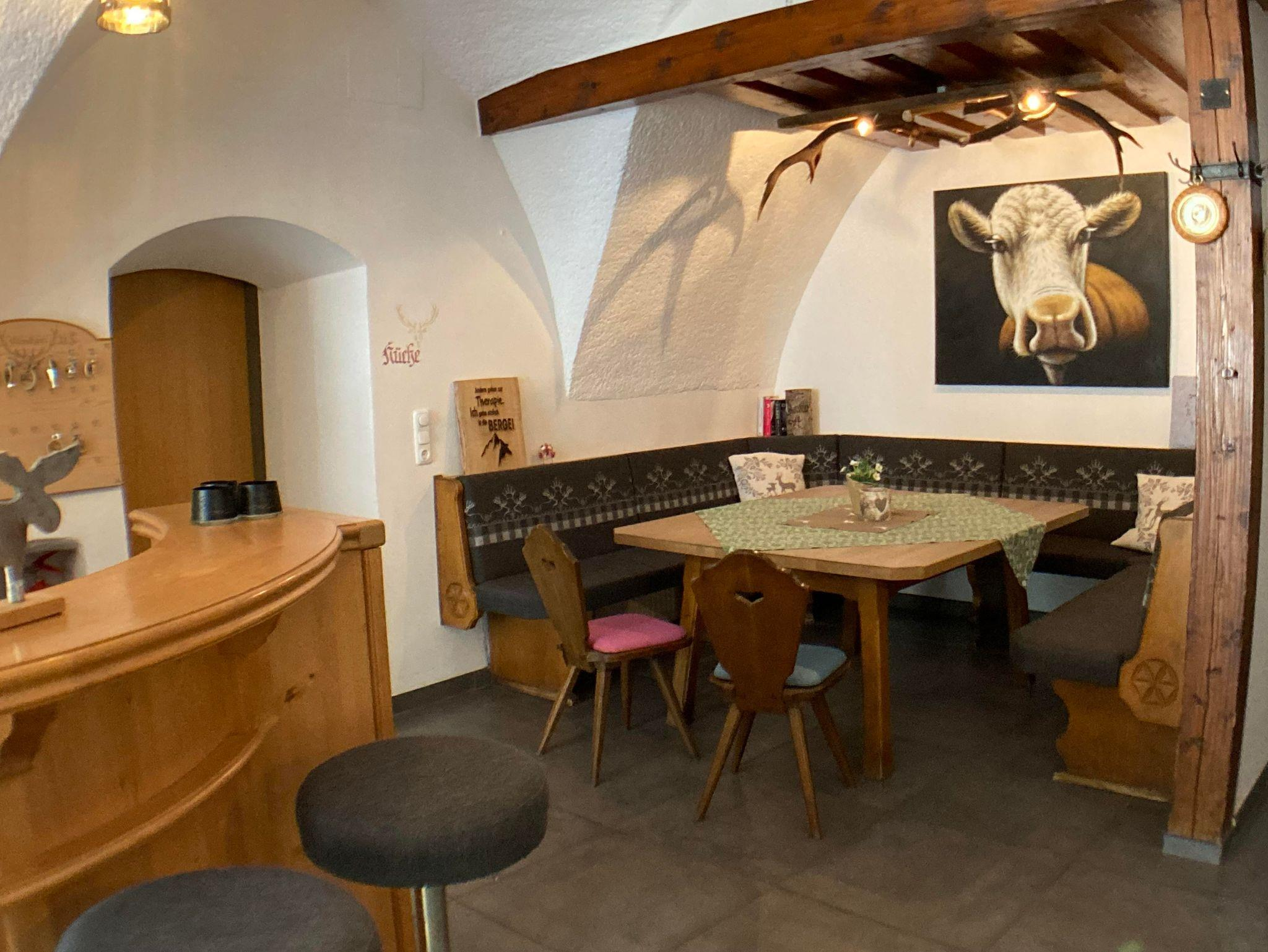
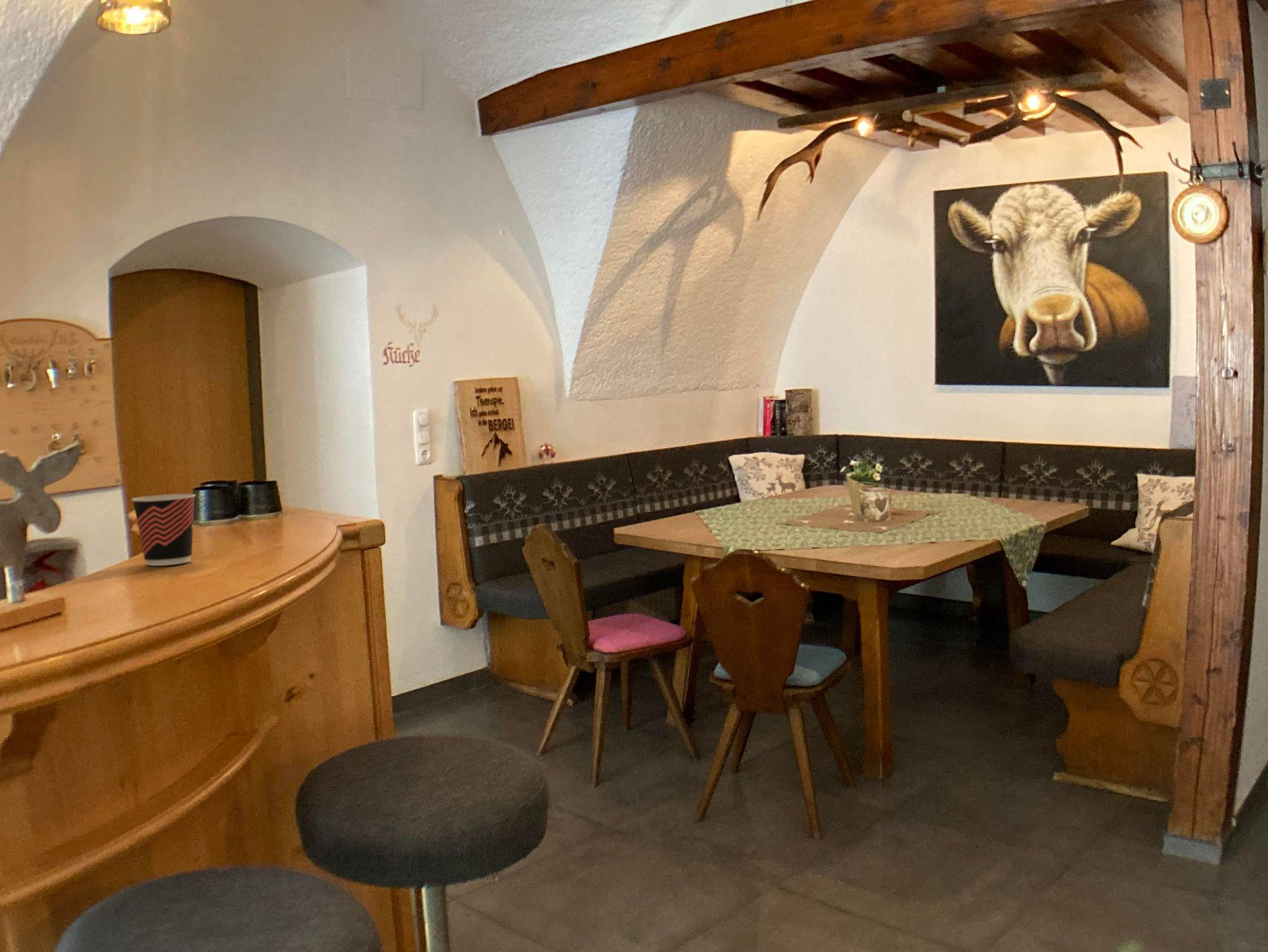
+ cup (166, 529)
